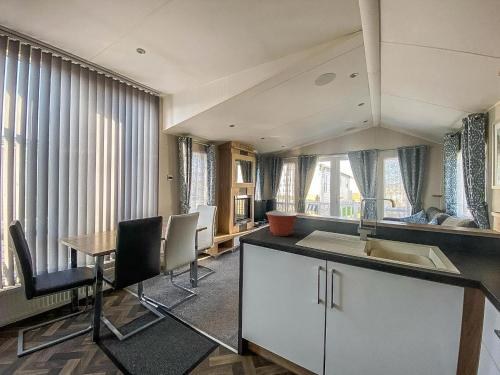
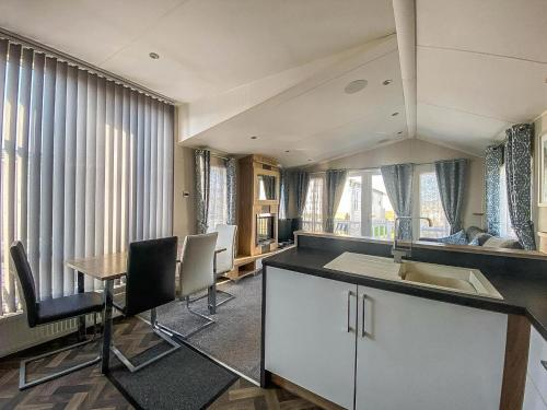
- mixing bowl (281, 223)
